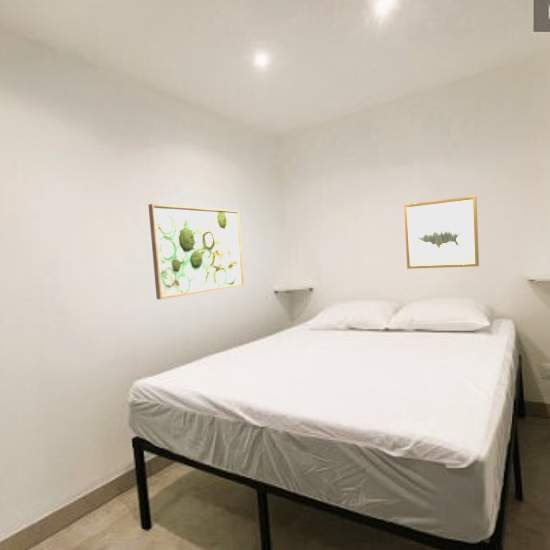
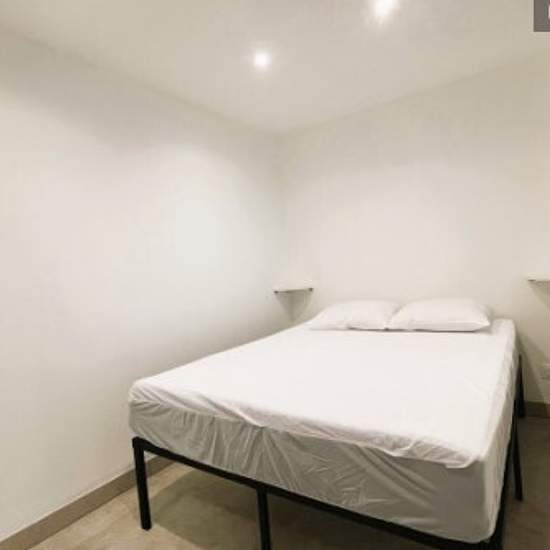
- wall art (203, 249)
- wall art (440, 234)
